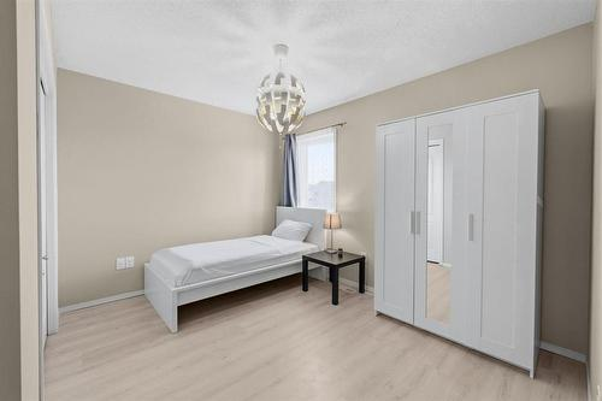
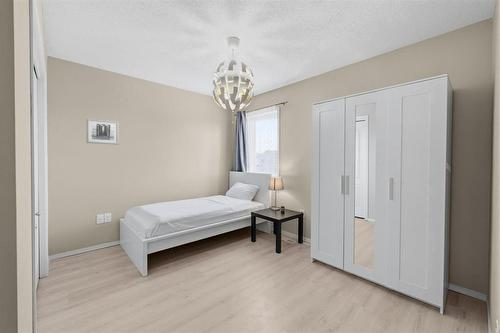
+ wall art (103, 132)
